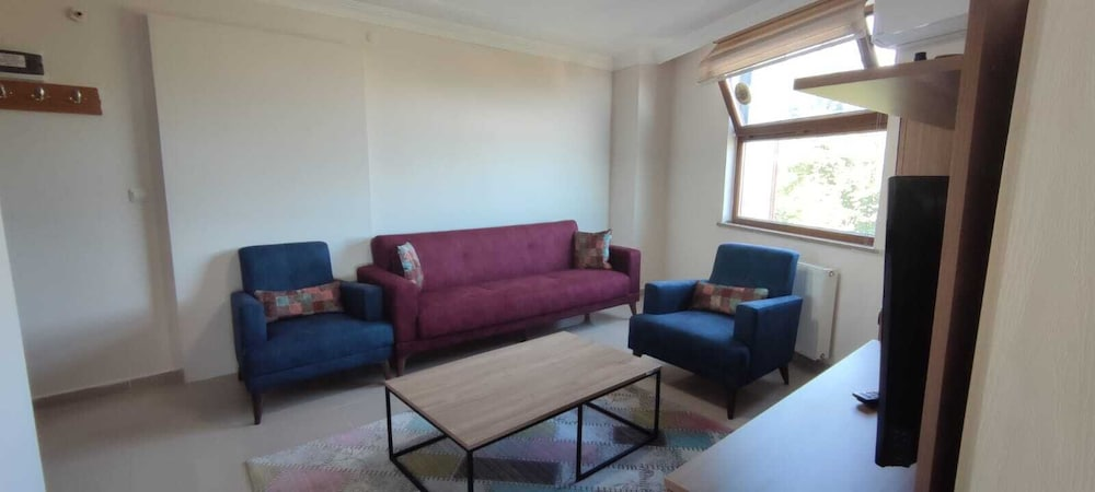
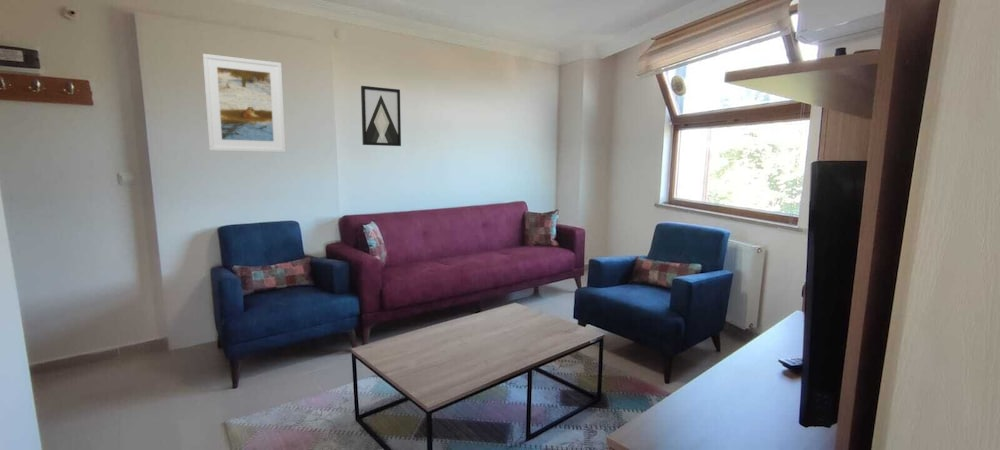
+ wall art (381, 116)
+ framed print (246, 105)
